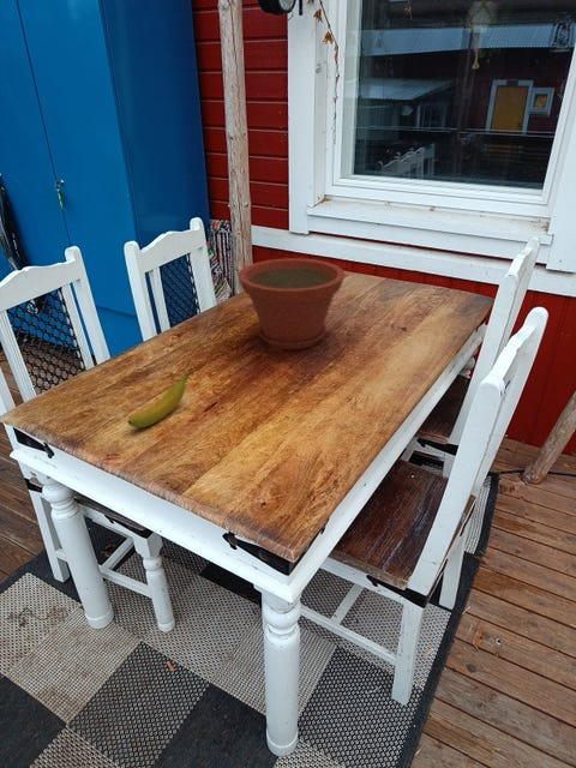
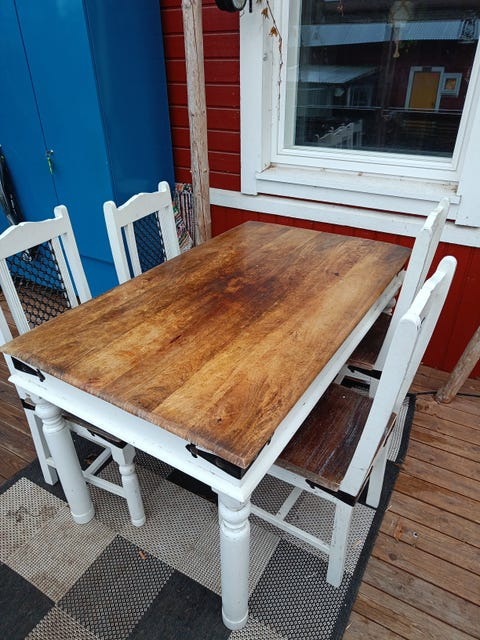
- plant pot (292, 306)
- banana (160, 402)
